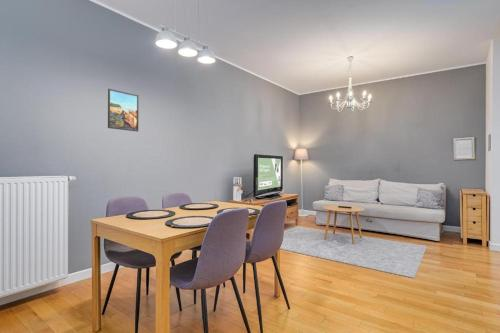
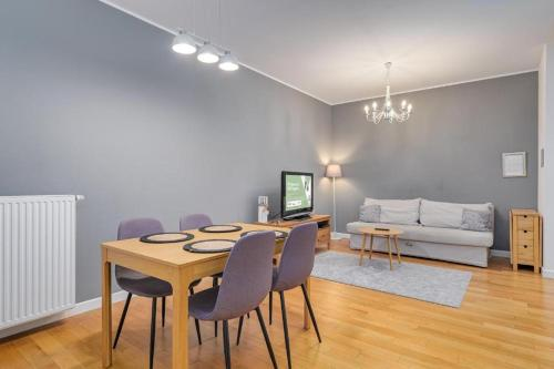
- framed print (123, 111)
